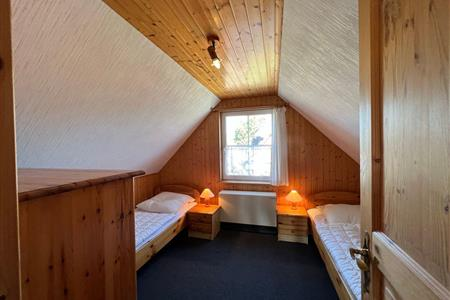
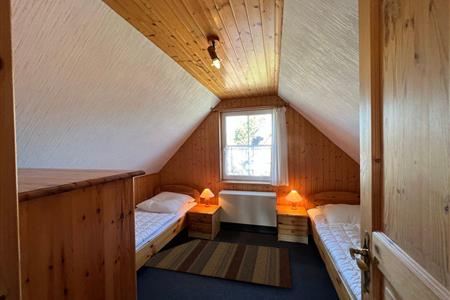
+ rug (194, 253)
